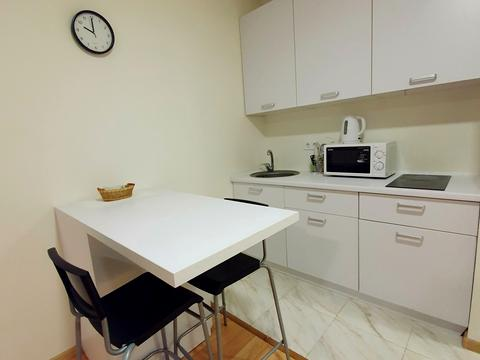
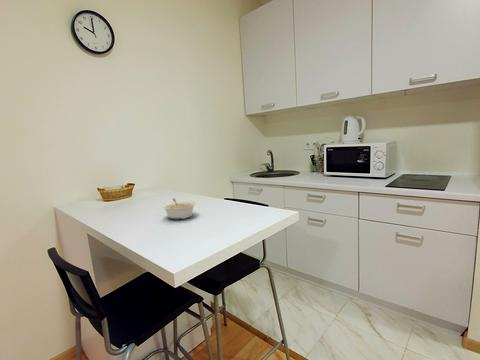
+ legume (178, 209)
